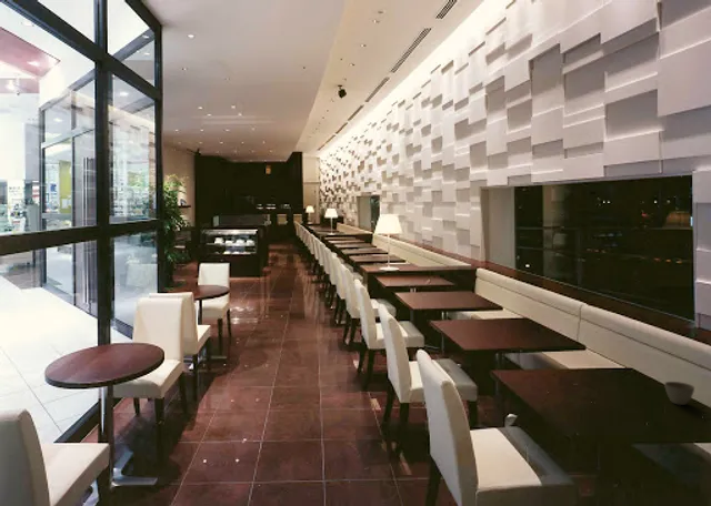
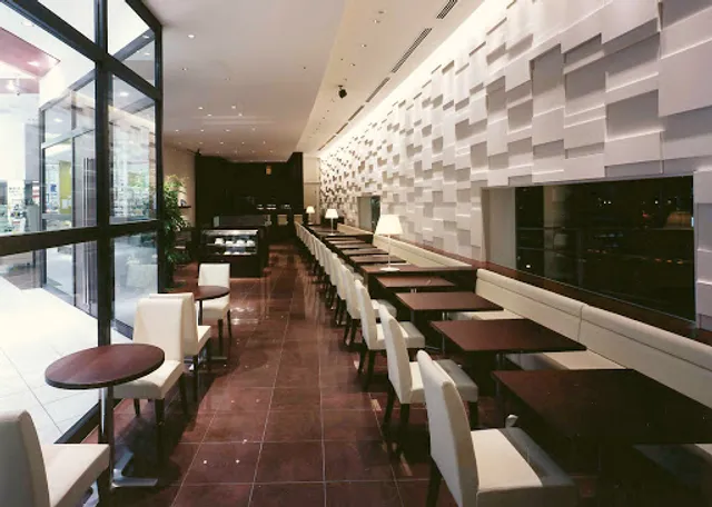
- flower pot (679, 394)
